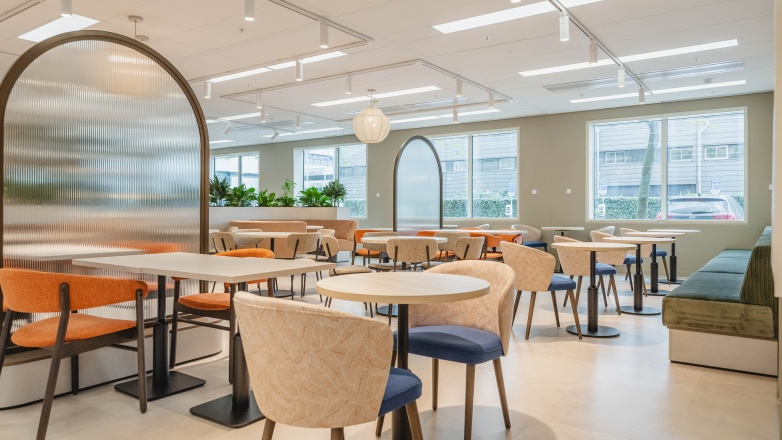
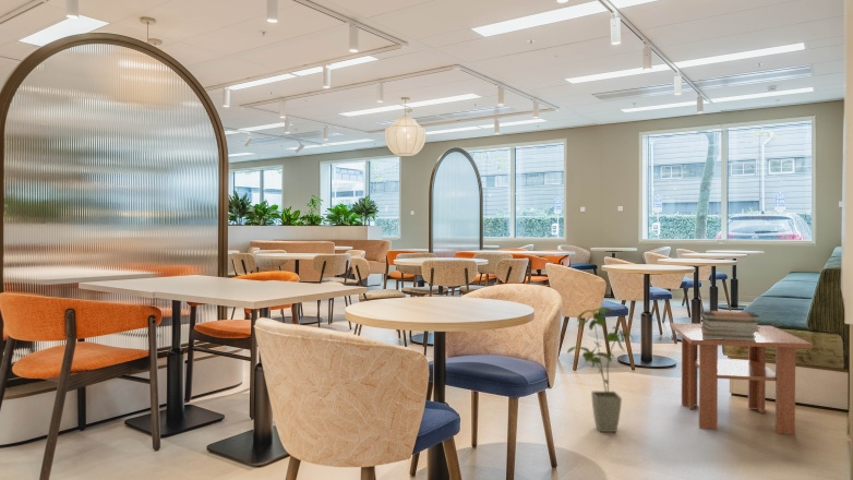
+ coffee table (733, 374)
+ book stack (729, 325)
+ house plant (598, 367)
